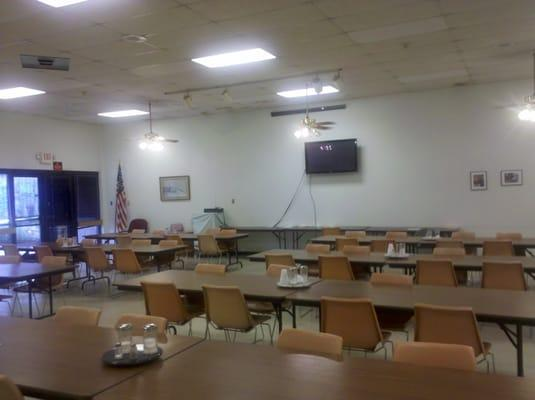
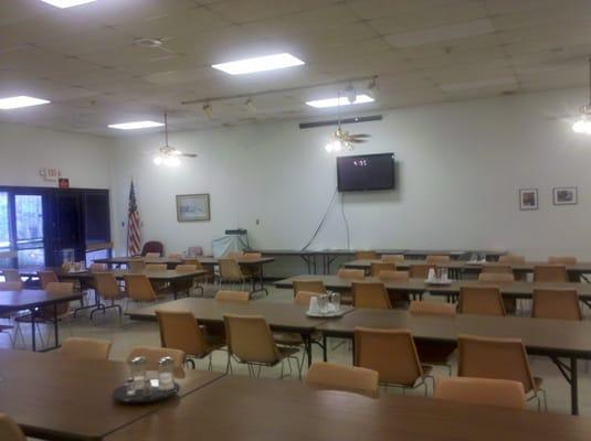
- ceiling vent (45, 62)
